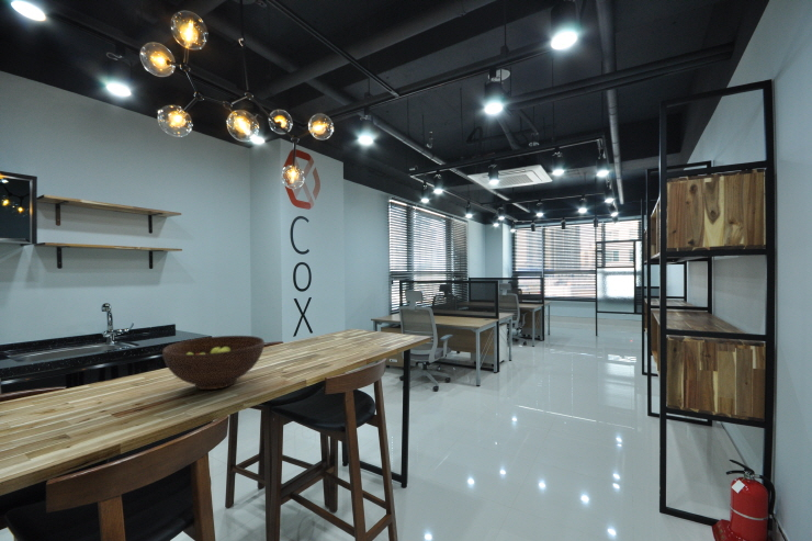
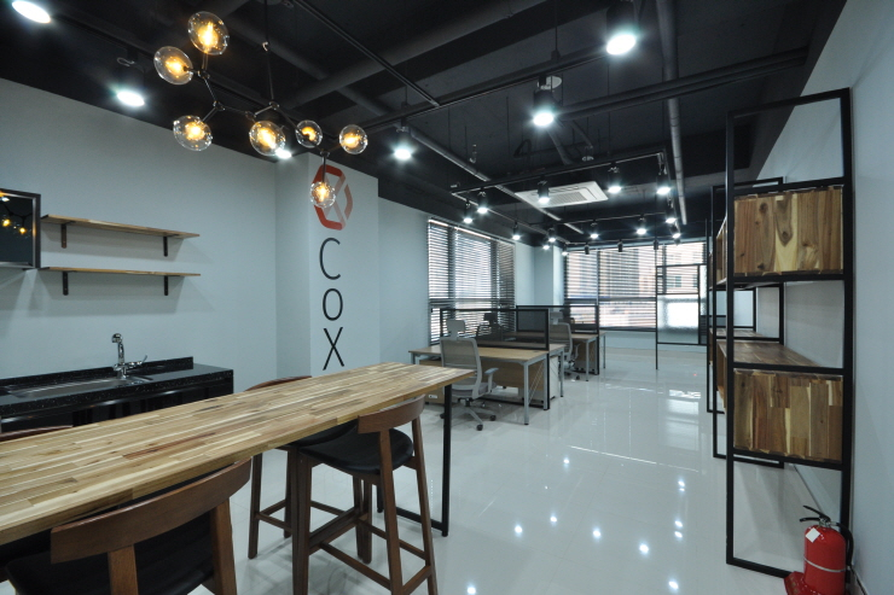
- fruit bowl (216, 364)
